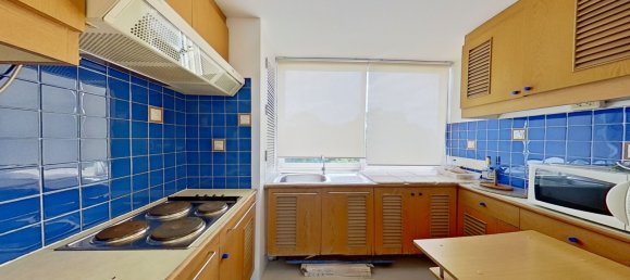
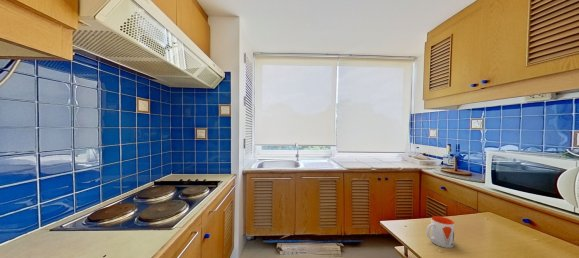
+ mug (438, 231)
